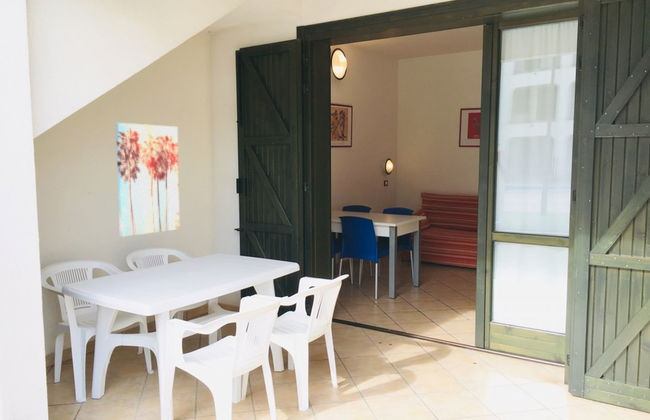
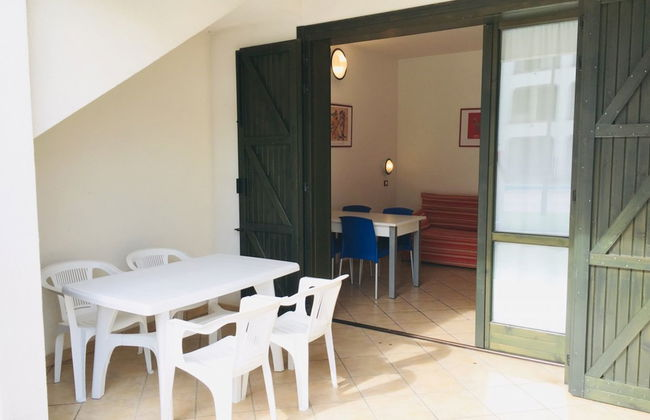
- wall art (150, 179)
